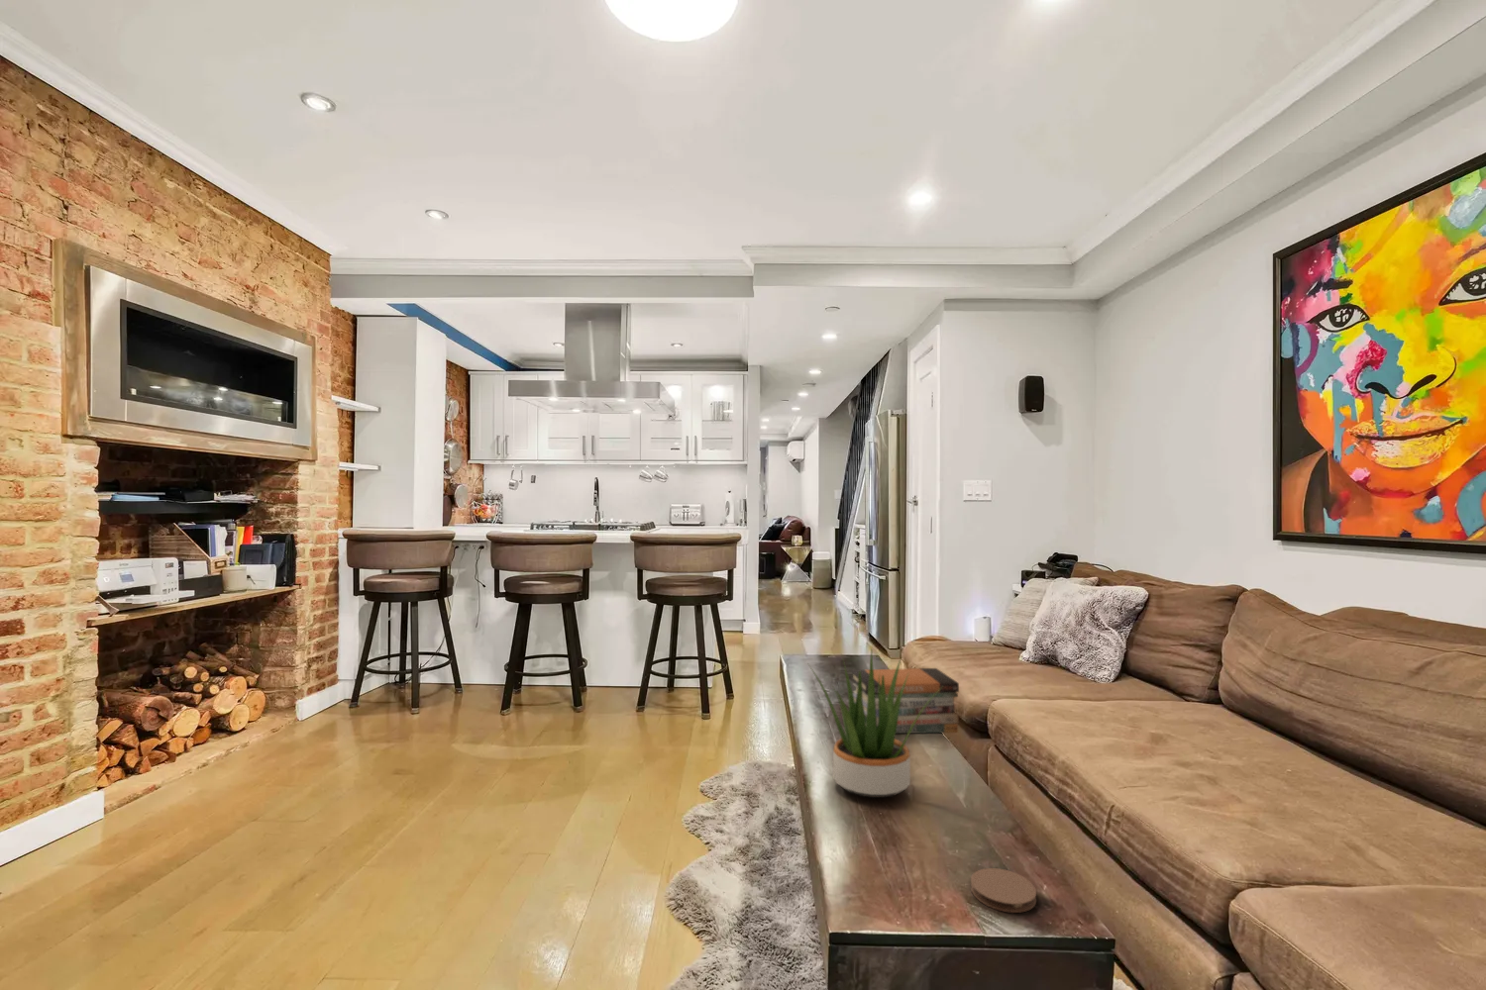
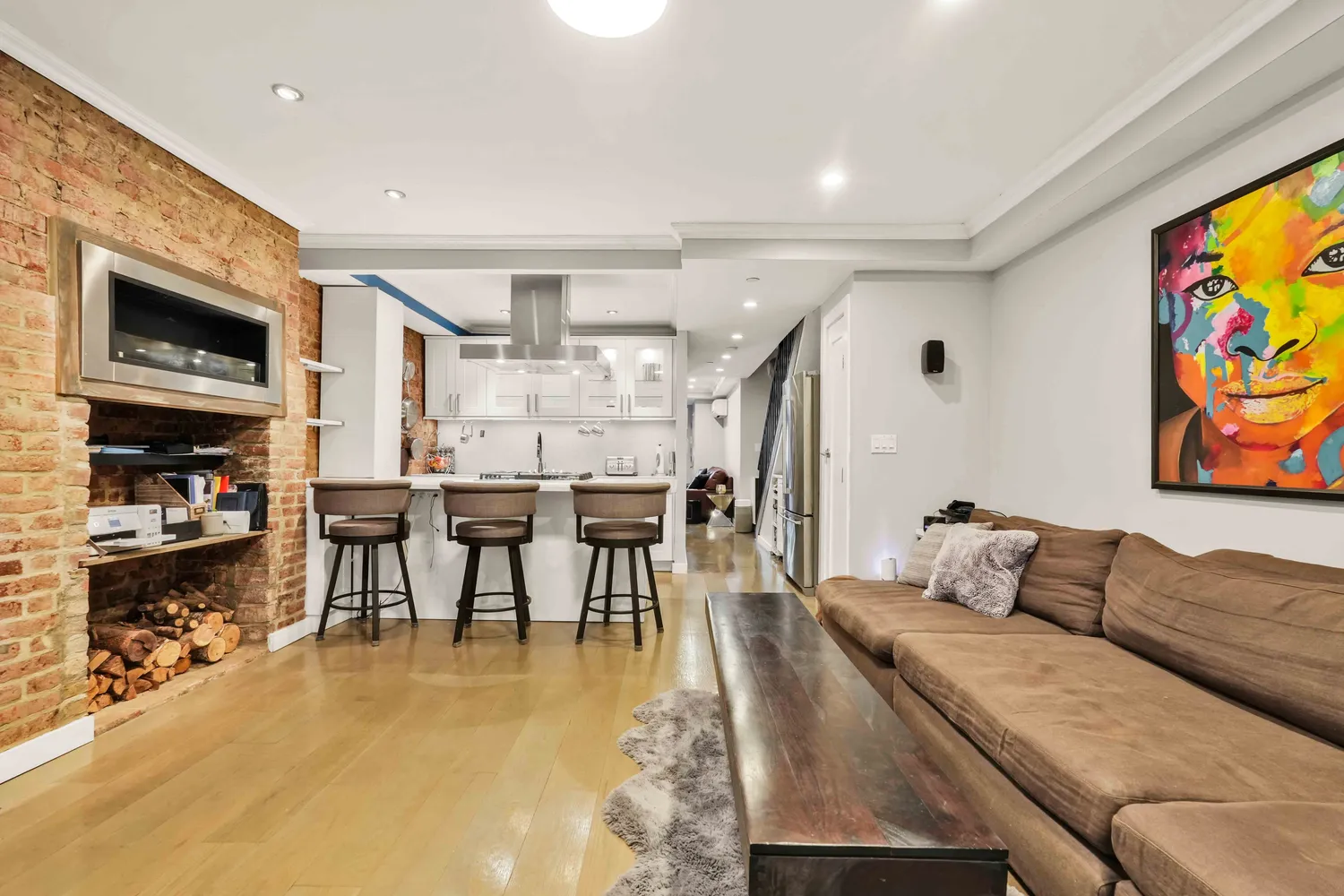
- potted plant (871, 722)
- coaster (1003, 889)
- book stack (902, 699)
